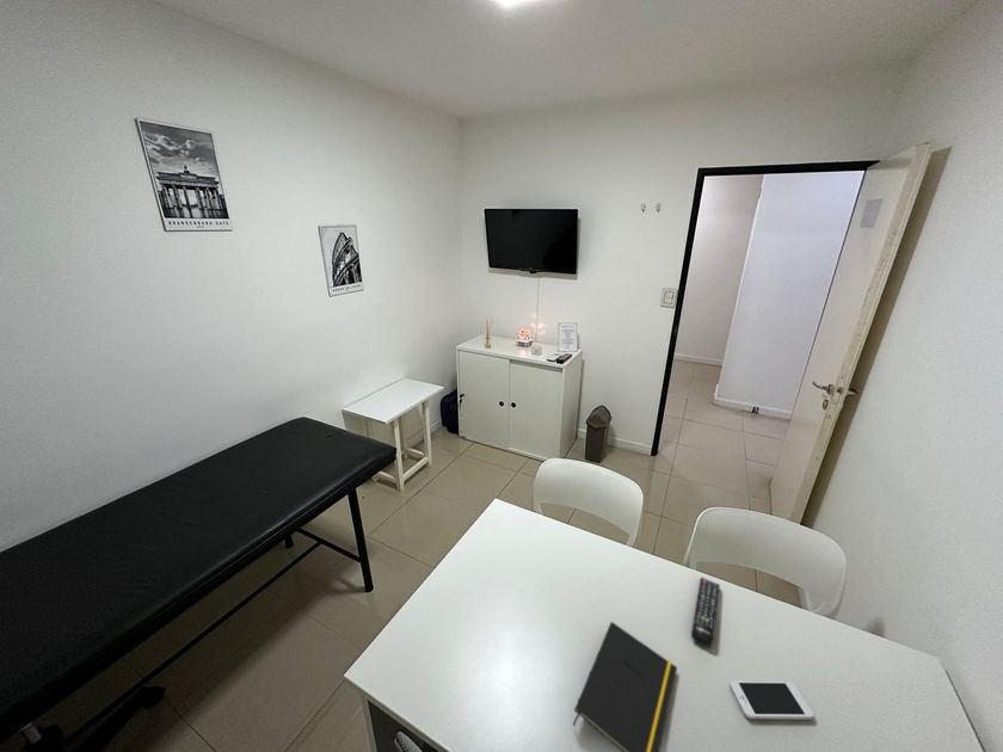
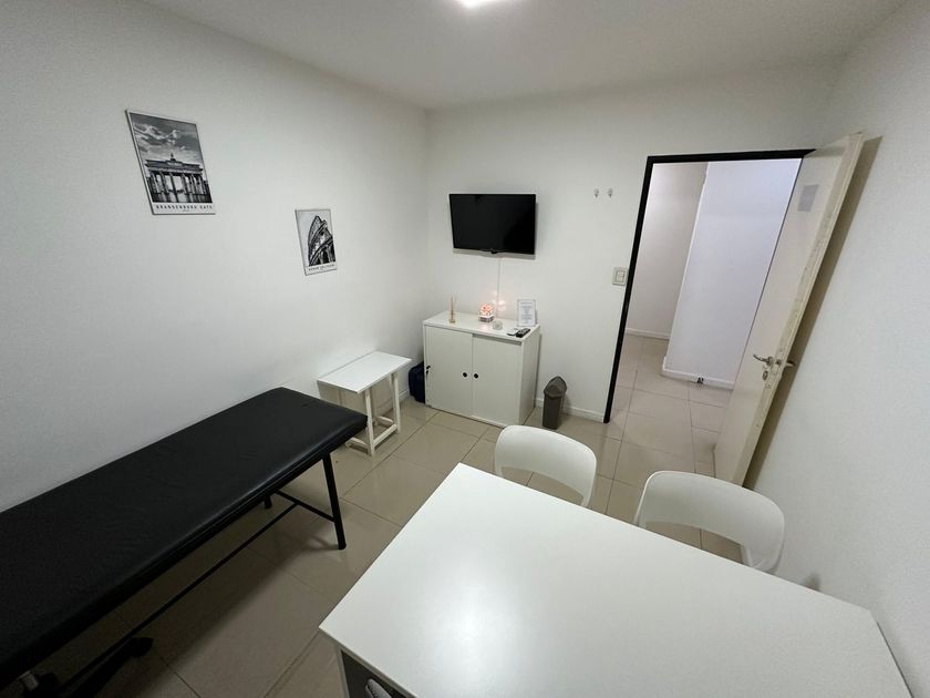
- smartphone (770, 699)
- notepad (628, 688)
- remote control (706, 608)
